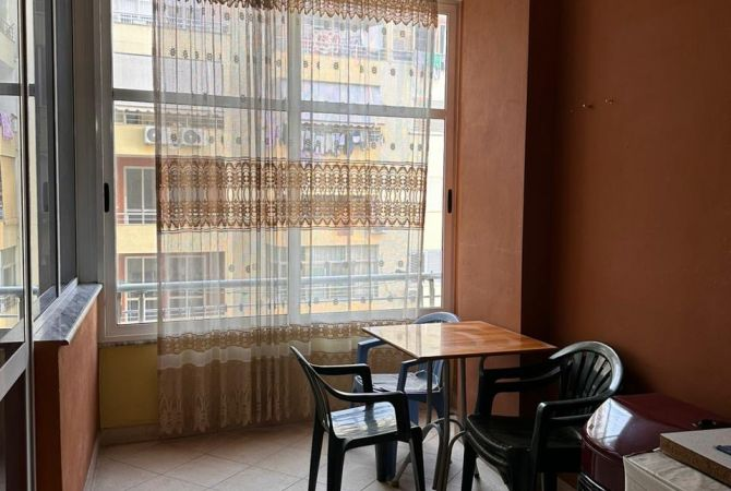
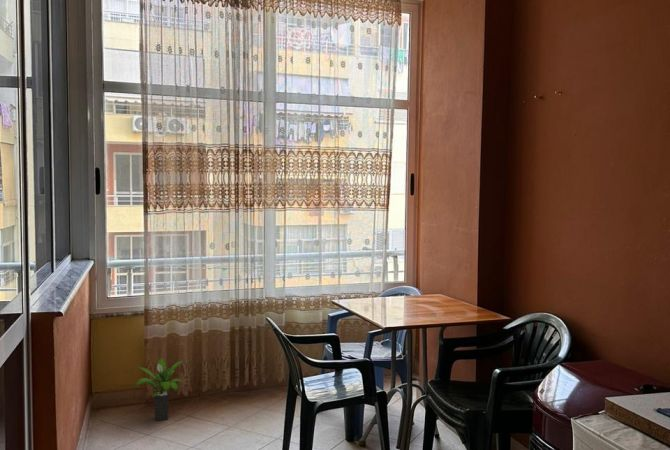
+ potted plant (160, 390)
